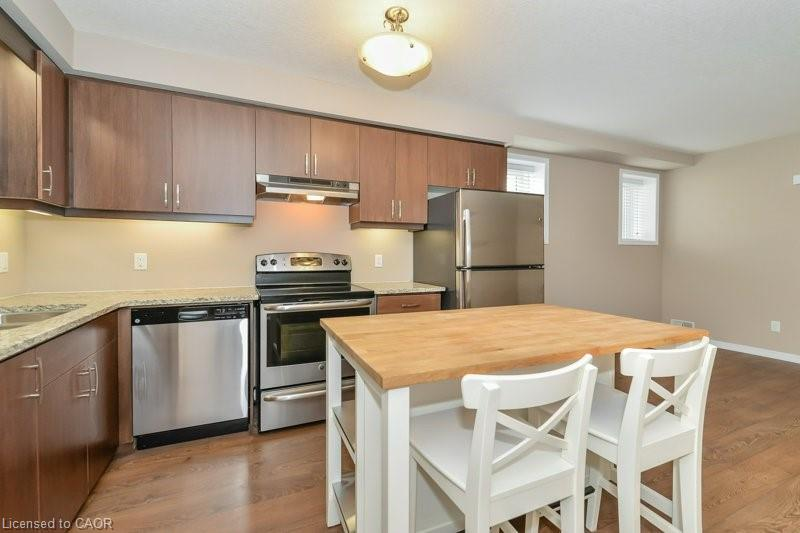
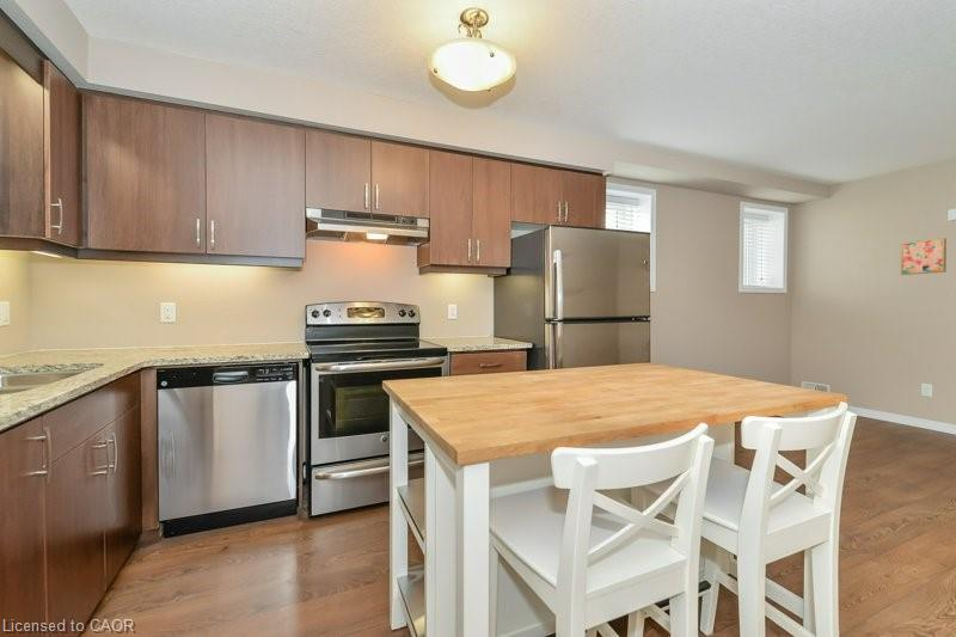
+ wall art (923, 257)
